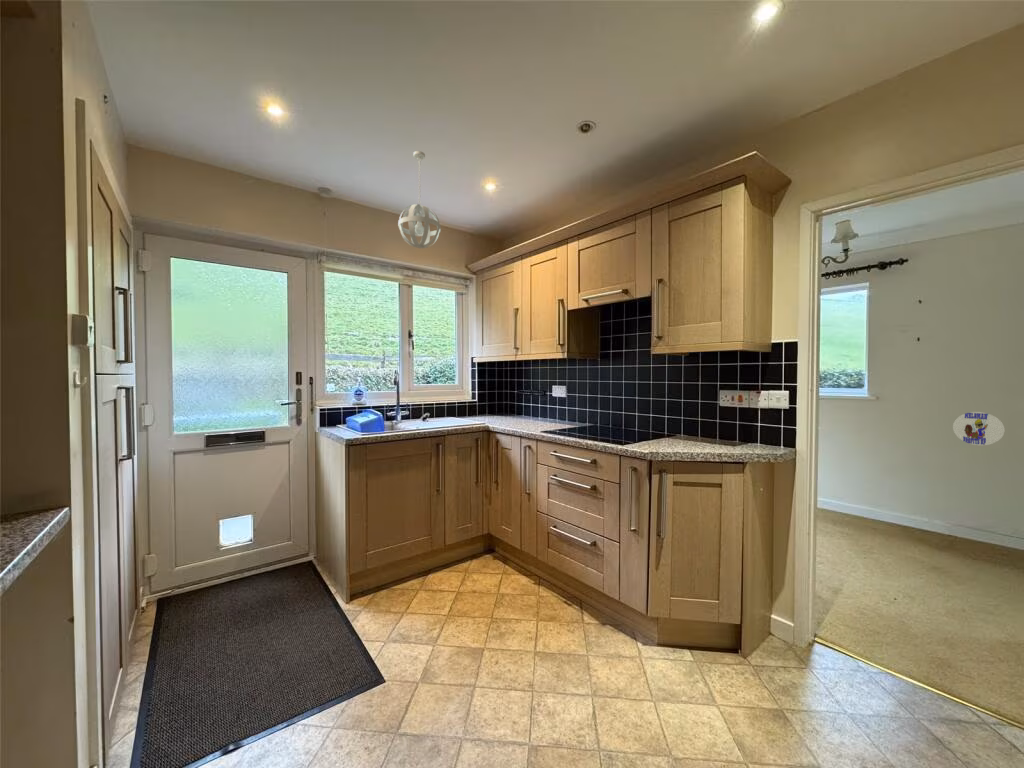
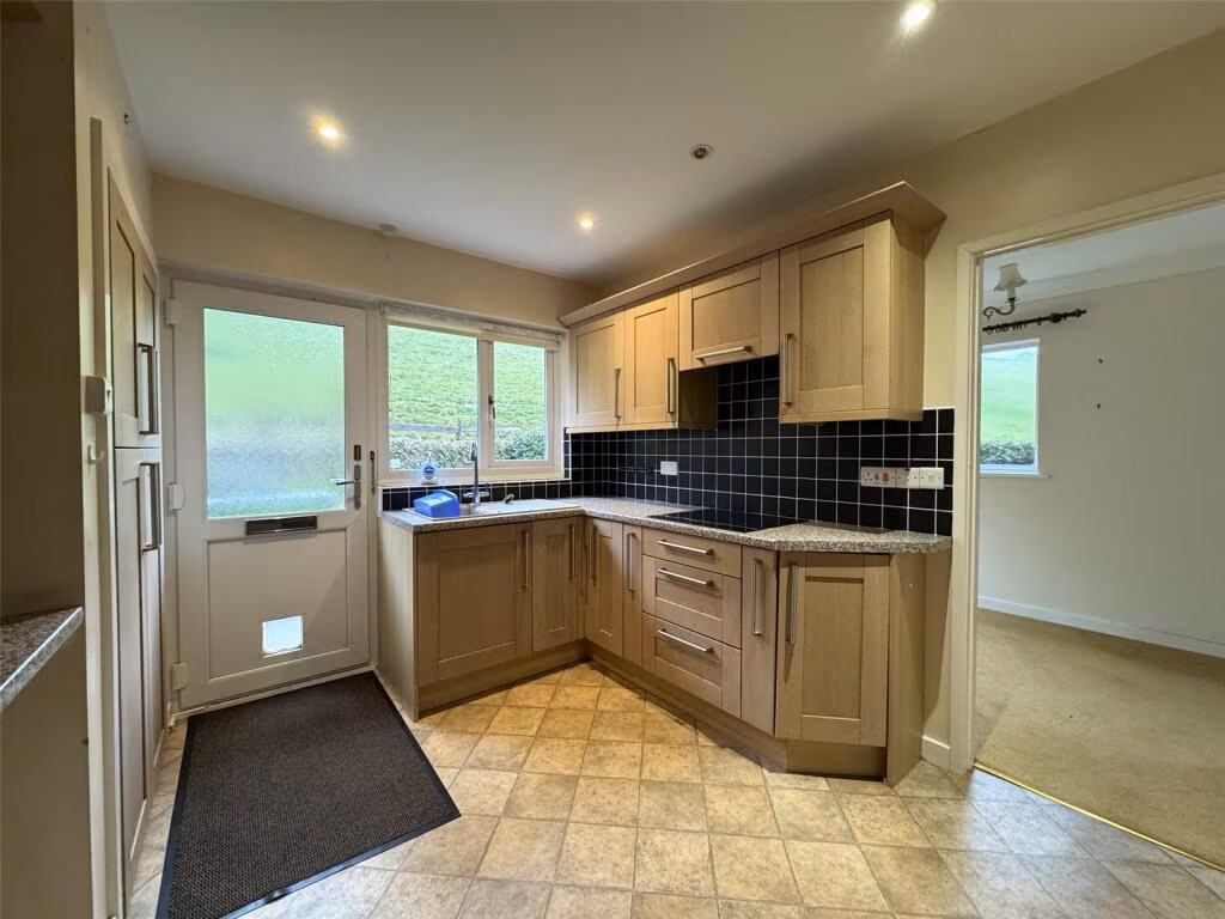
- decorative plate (978, 428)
- pendant light (420, 202)
